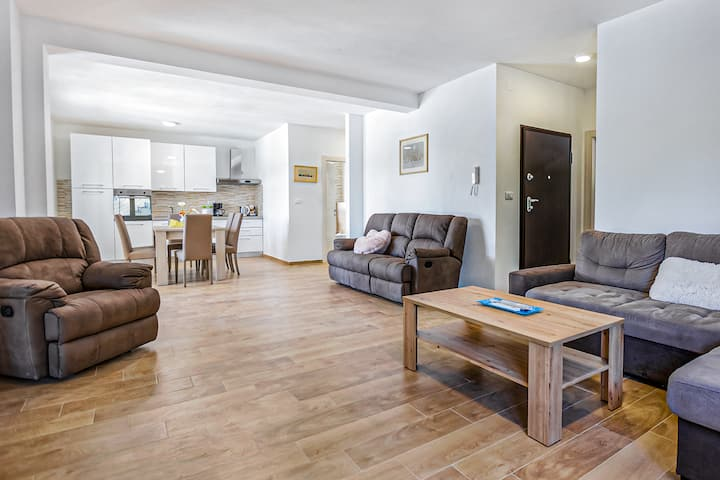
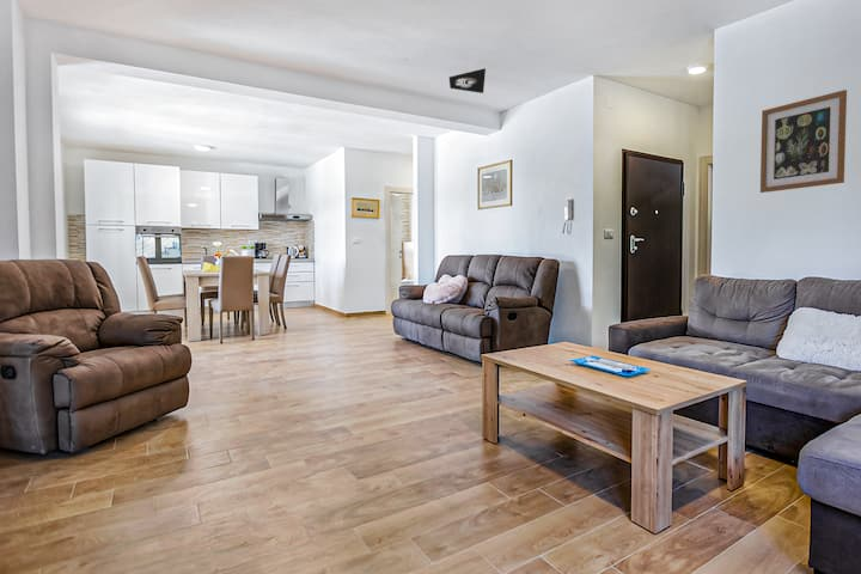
+ ceiling light (466, 80)
+ wall art (800, 144)
